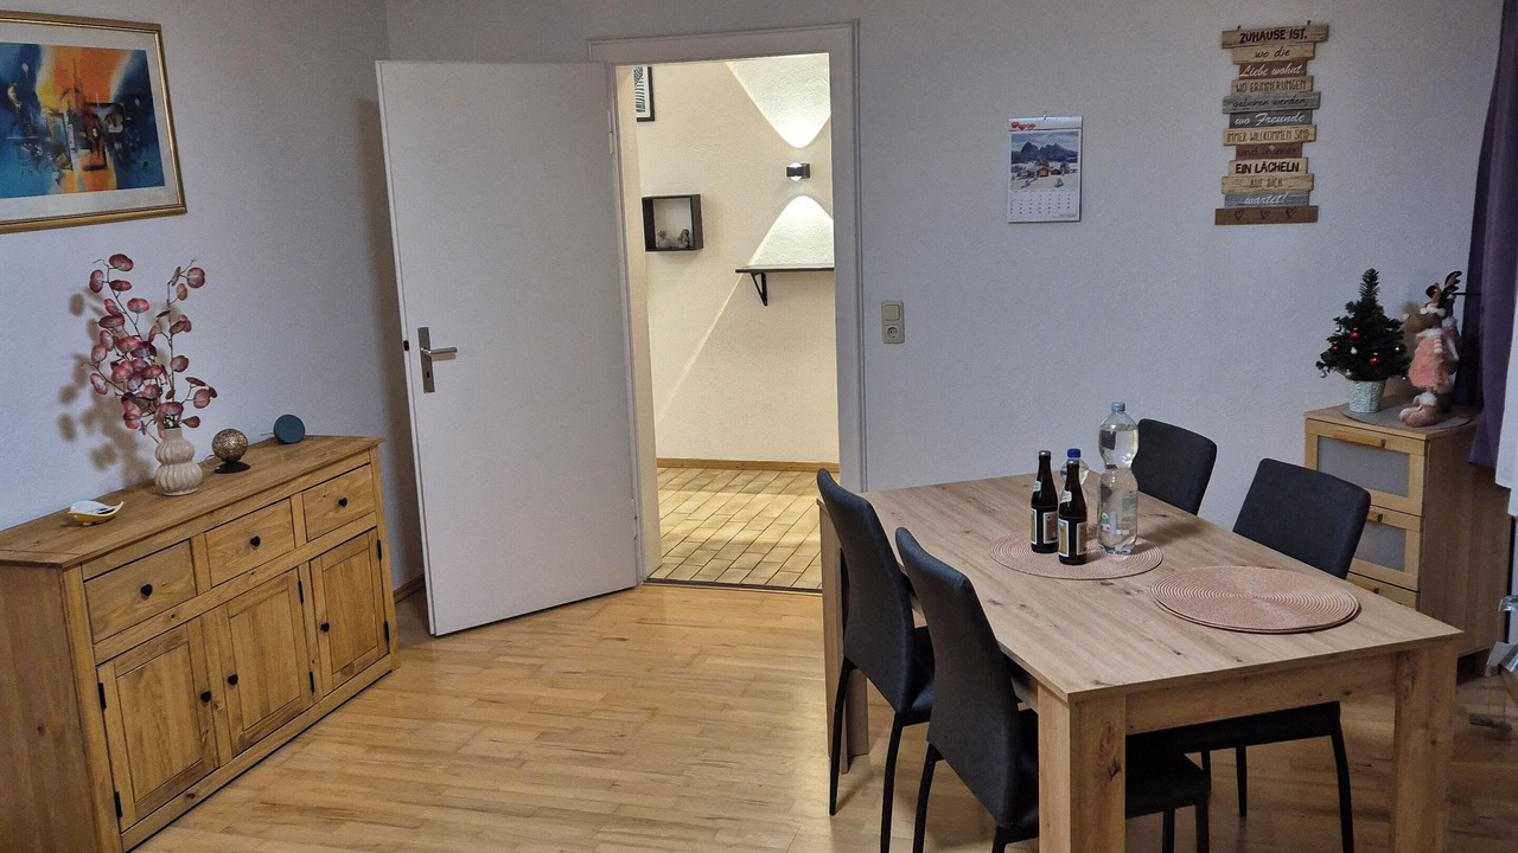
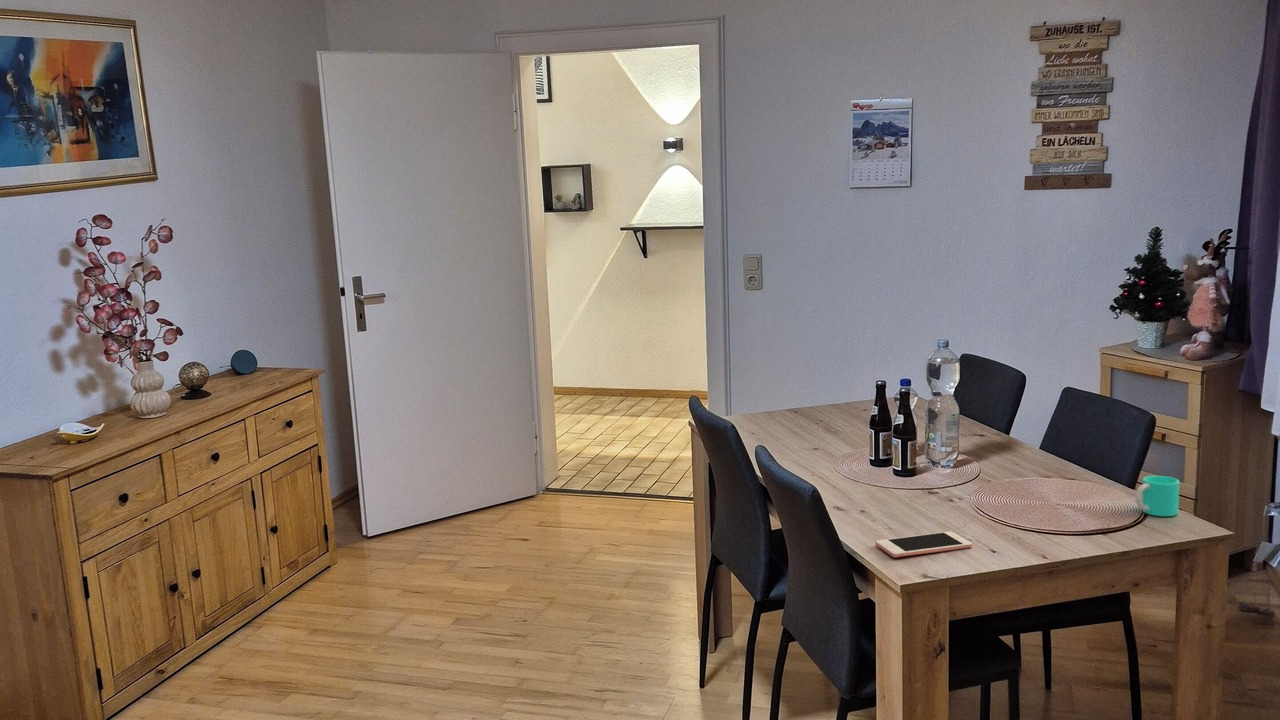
+ cup (1155, 496)
+ cell phone (923, 544)
